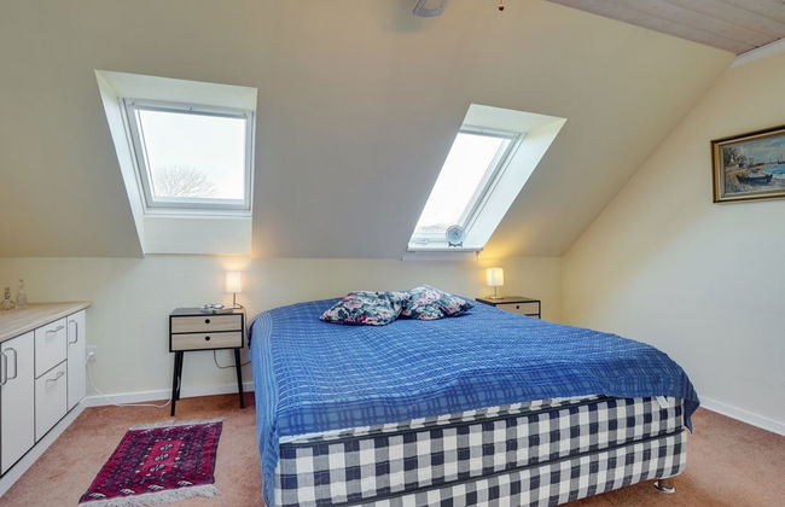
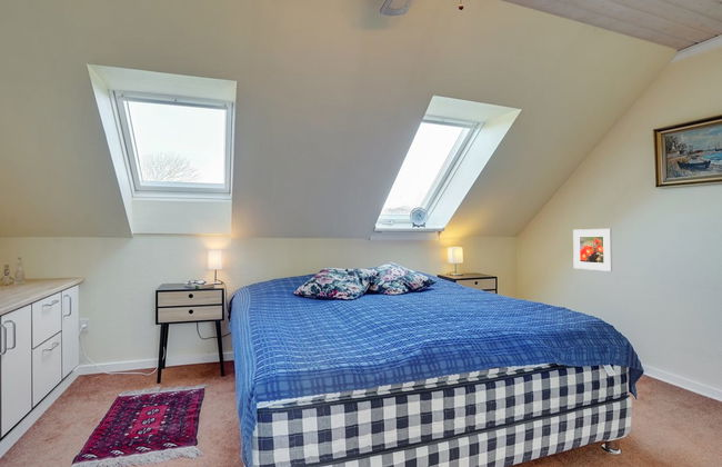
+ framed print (591, 249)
